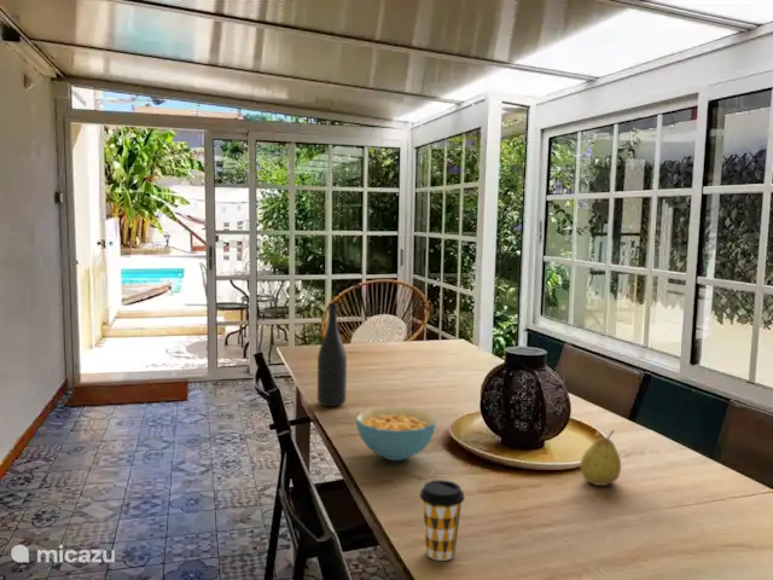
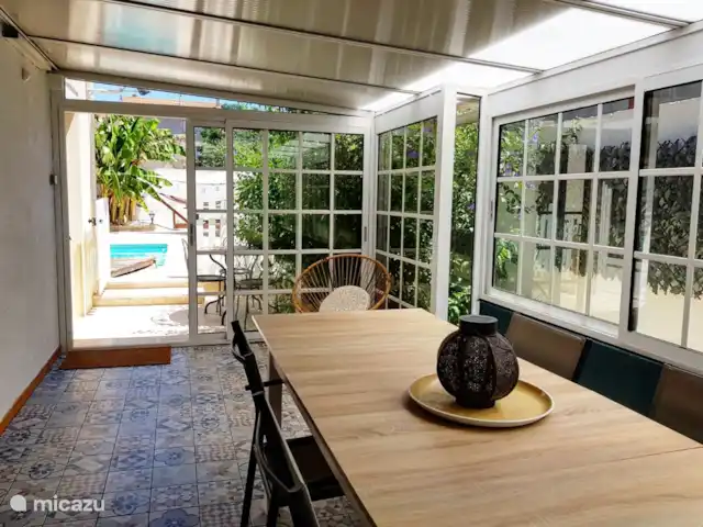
- fruit (600, 456)
- coffee cup (441, 520)
- cereal bowl (395, 436)
- wine bottle (332, 354)
